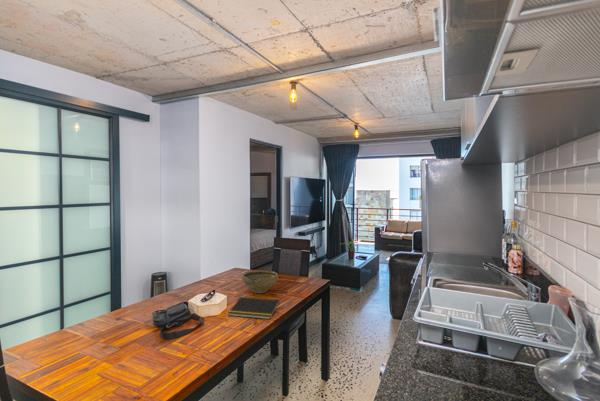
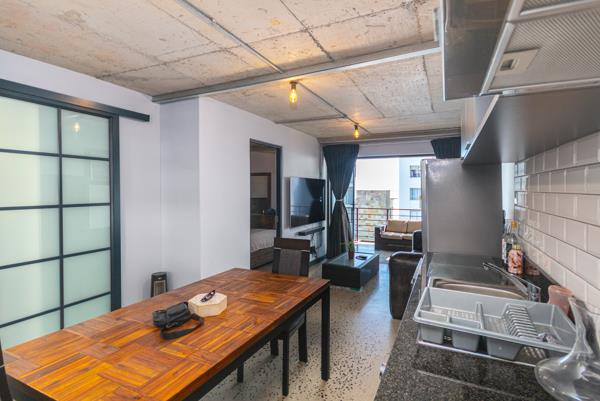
- notepad (254, 307)
- bowl (260, 283)
